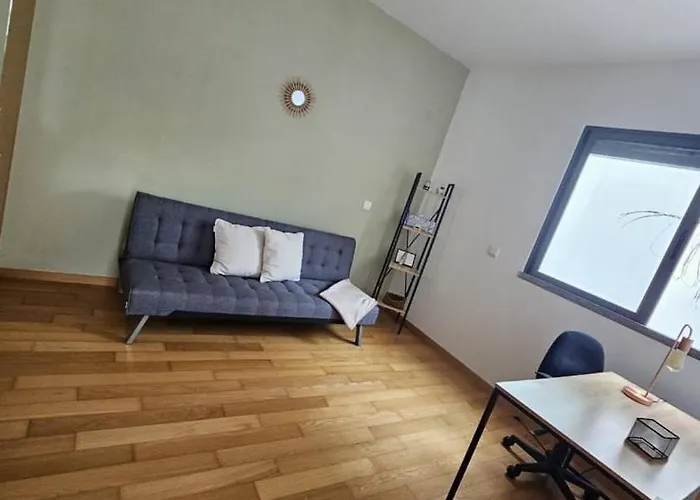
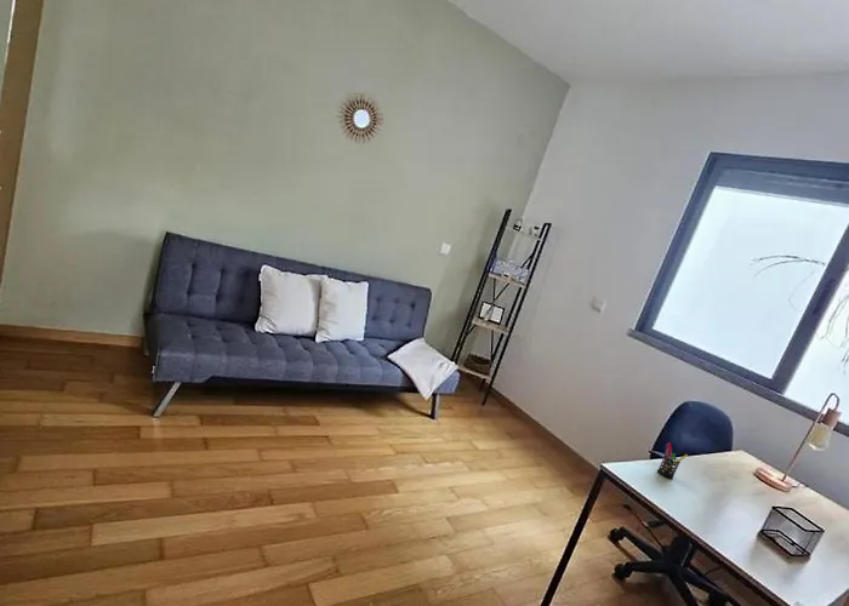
+ pen holder (669, 459)
